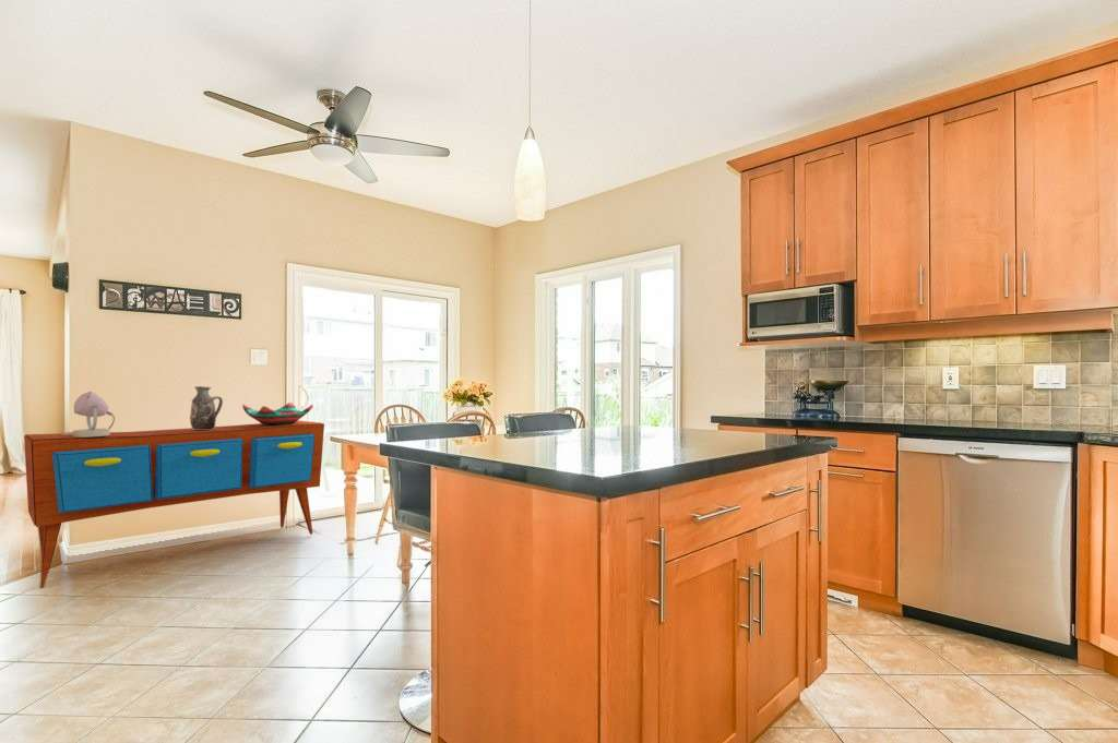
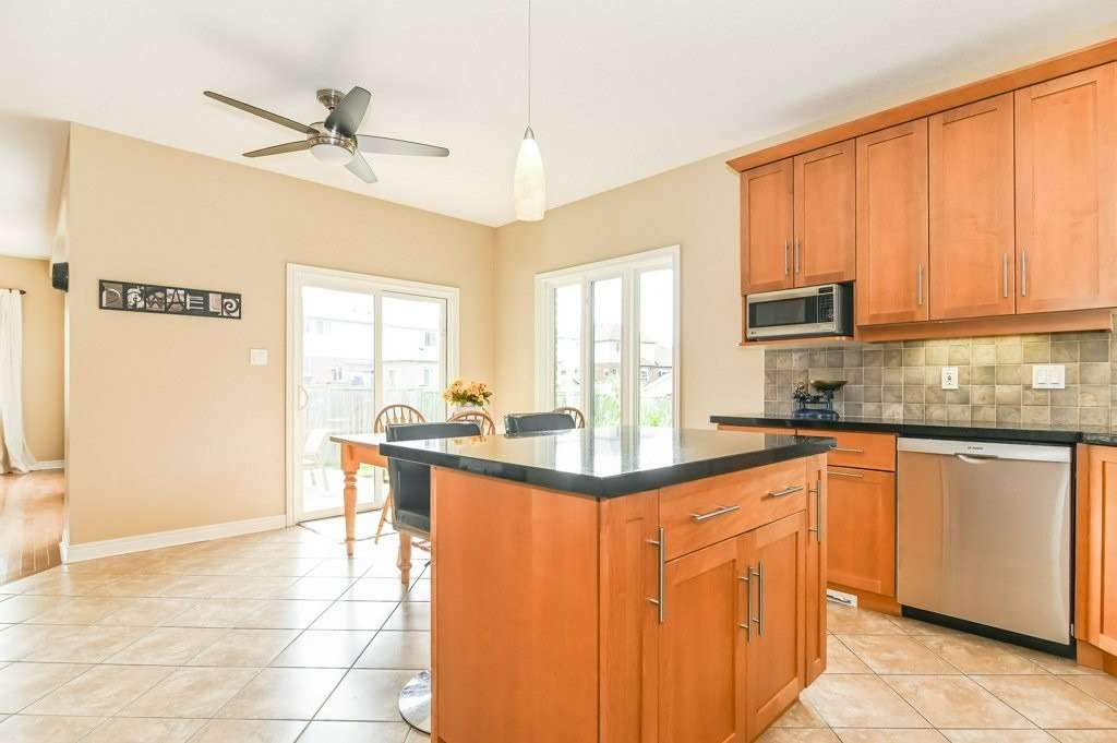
- table lamp (87, 412)
- decorative bowl (277, 412)
- sideboard (192, 490)
- decorative vase (206, 405)
